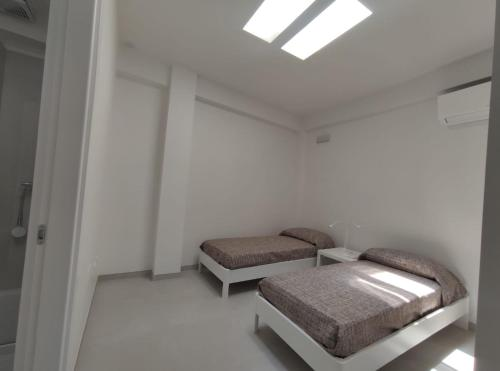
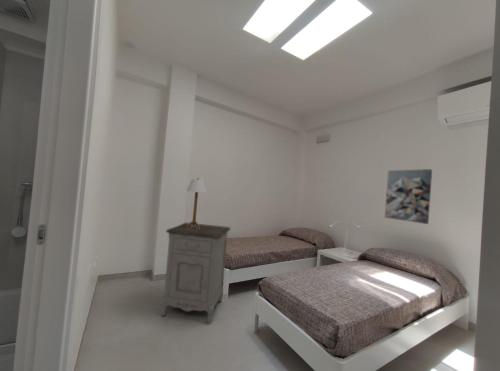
+ table lamp (195, 202)
+ wall art (406, 195)
+ nightstand (196, 269)
